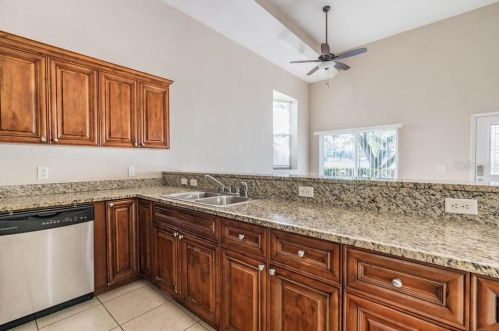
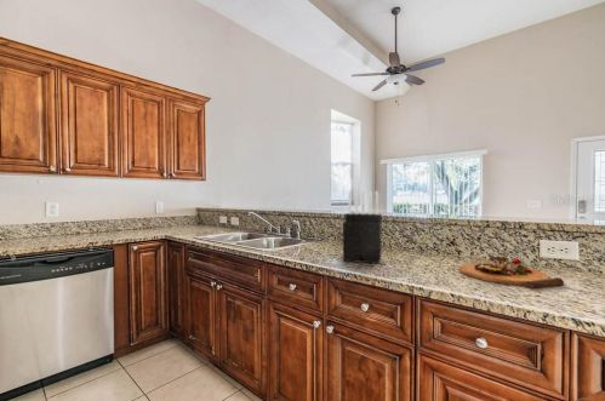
+ cutting board (504, 265)
+ knife block (361, 225)
